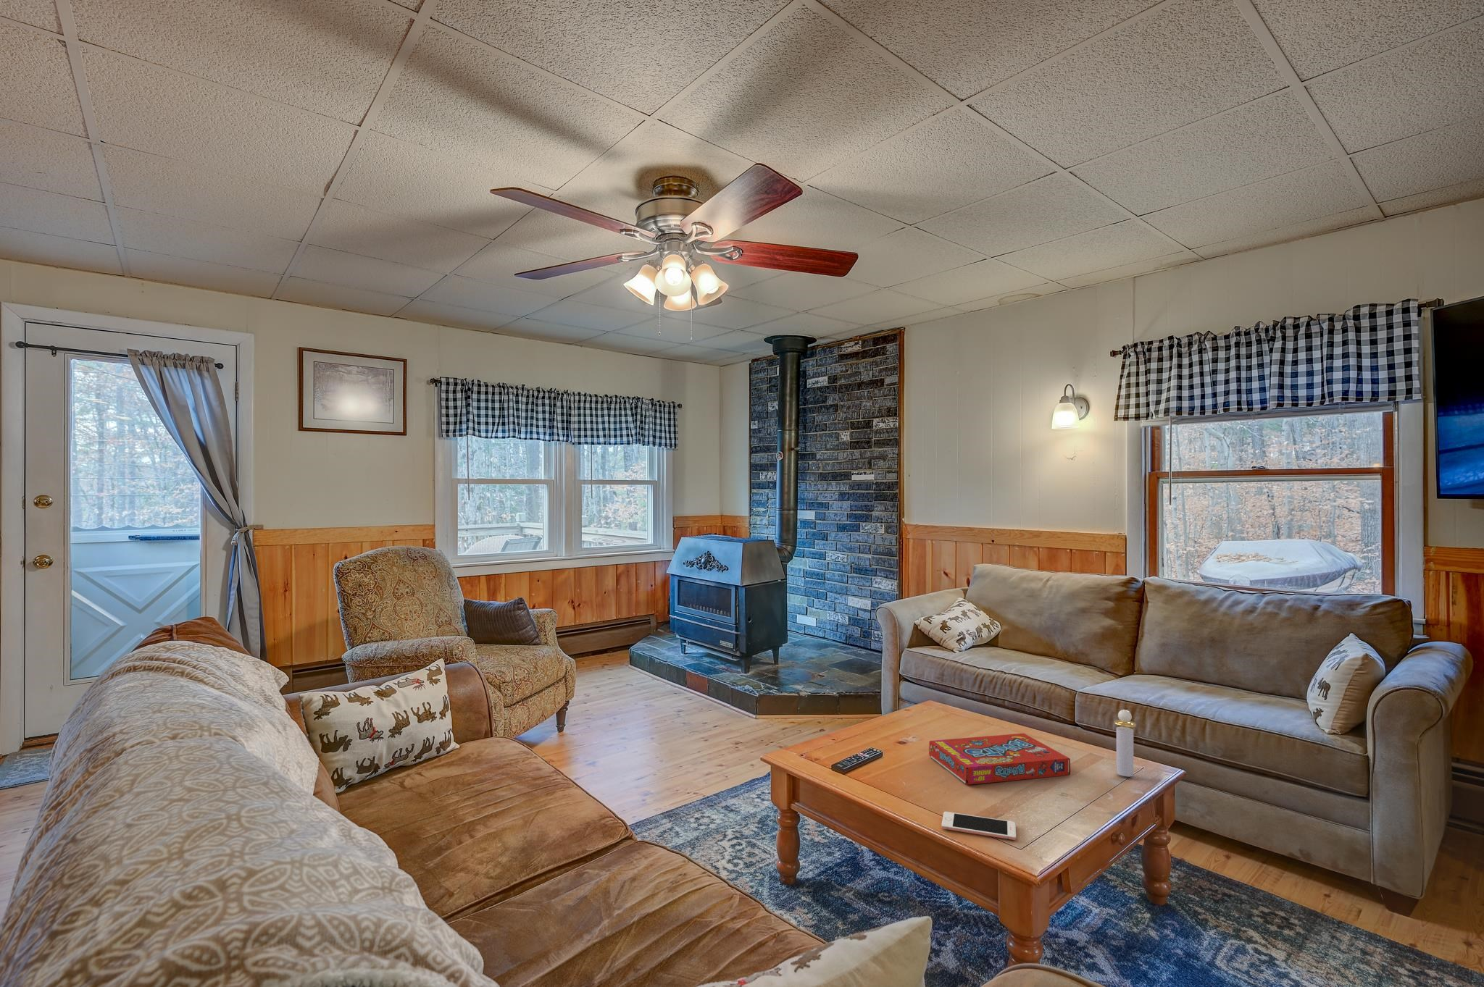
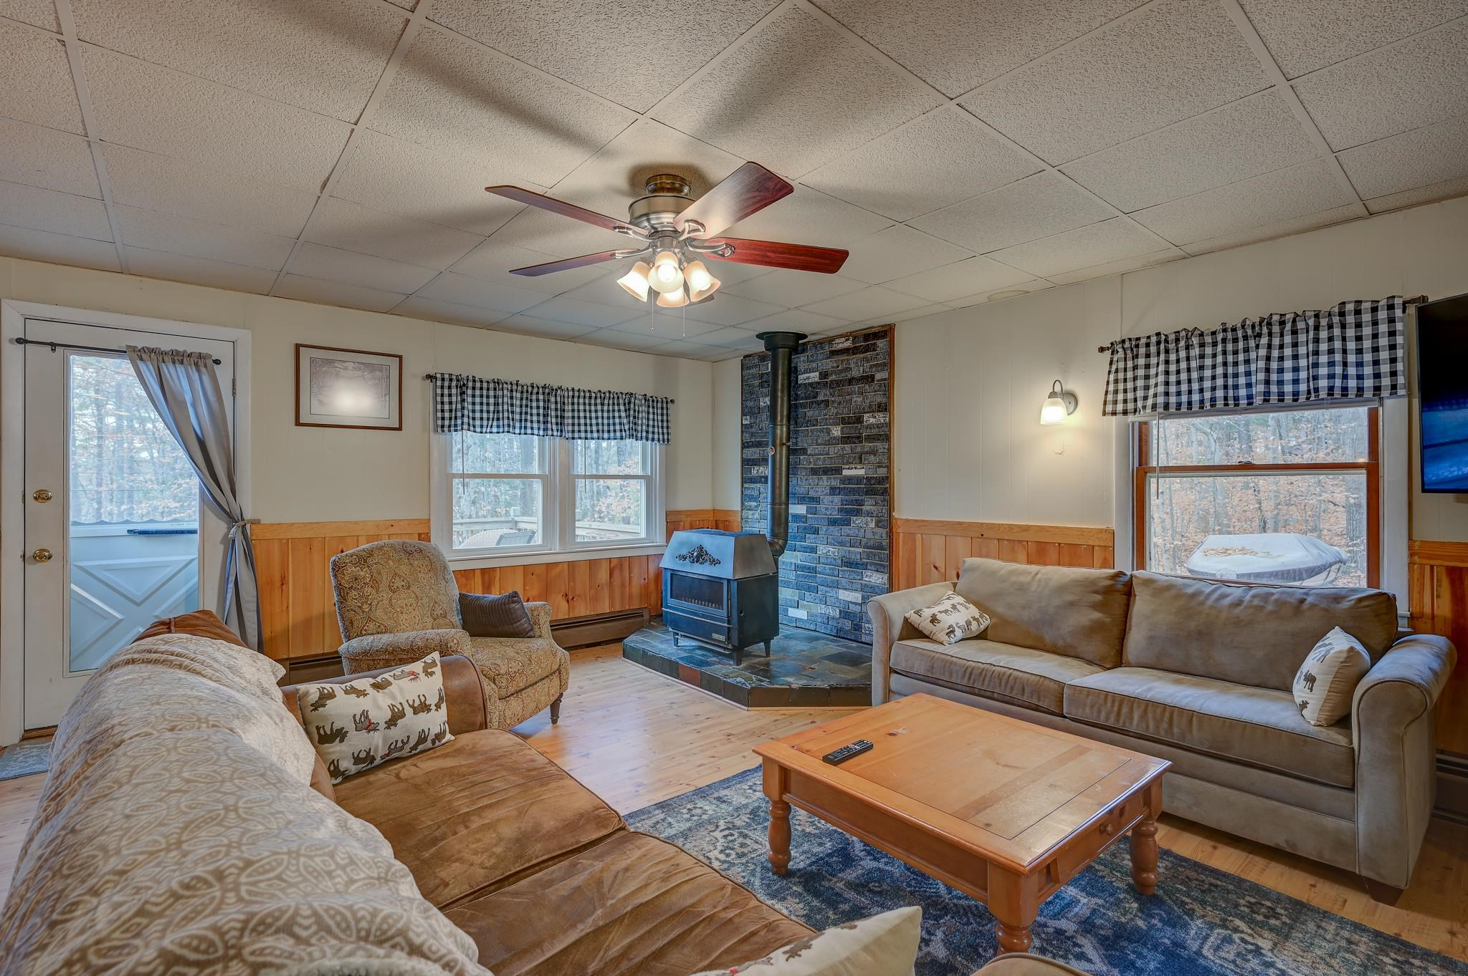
- cell phone (978, 825)
- perfume bottle (1125, 742)
- snack box (997, 757)
